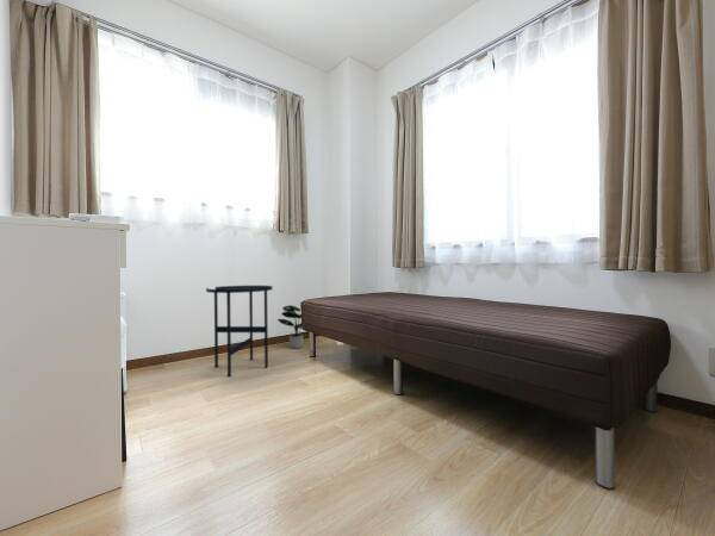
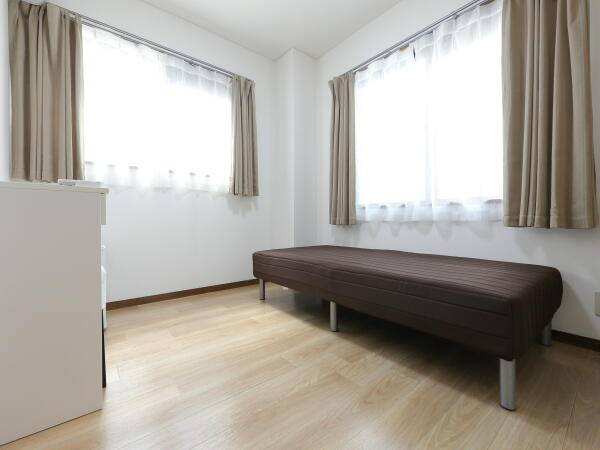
- potted plant (298, 325)
- side table (241, 326)
